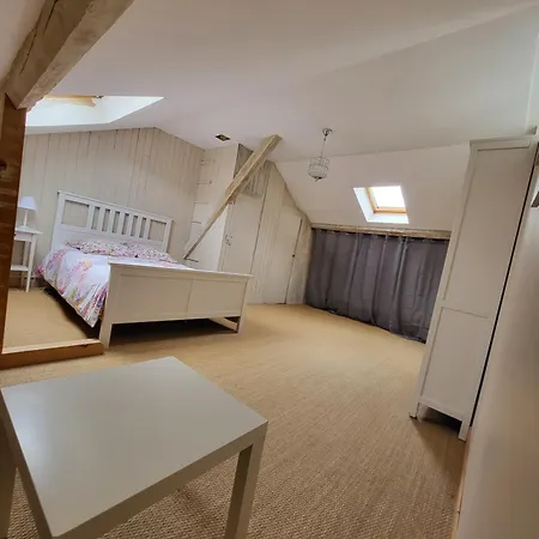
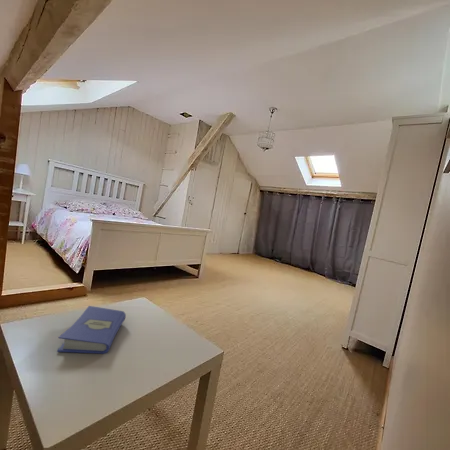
+ hardcover book (96, 328)
